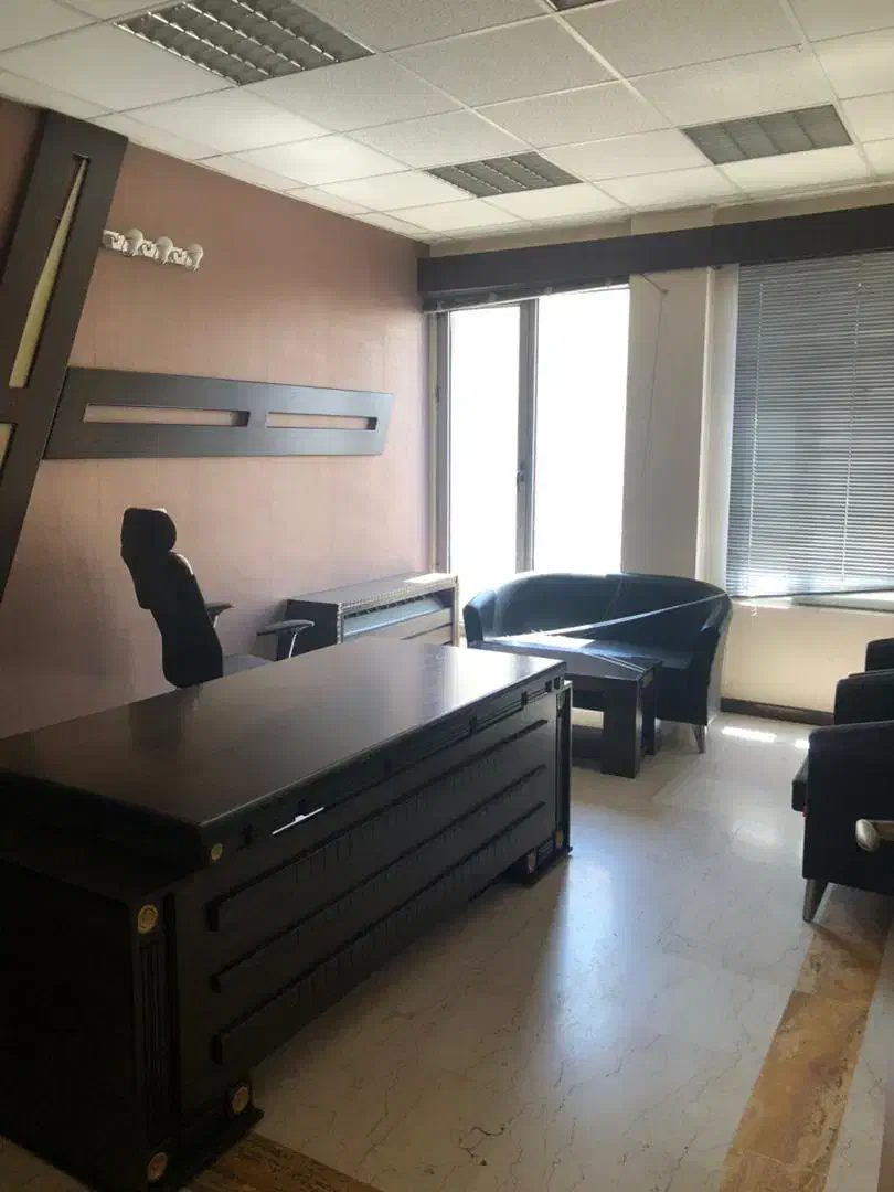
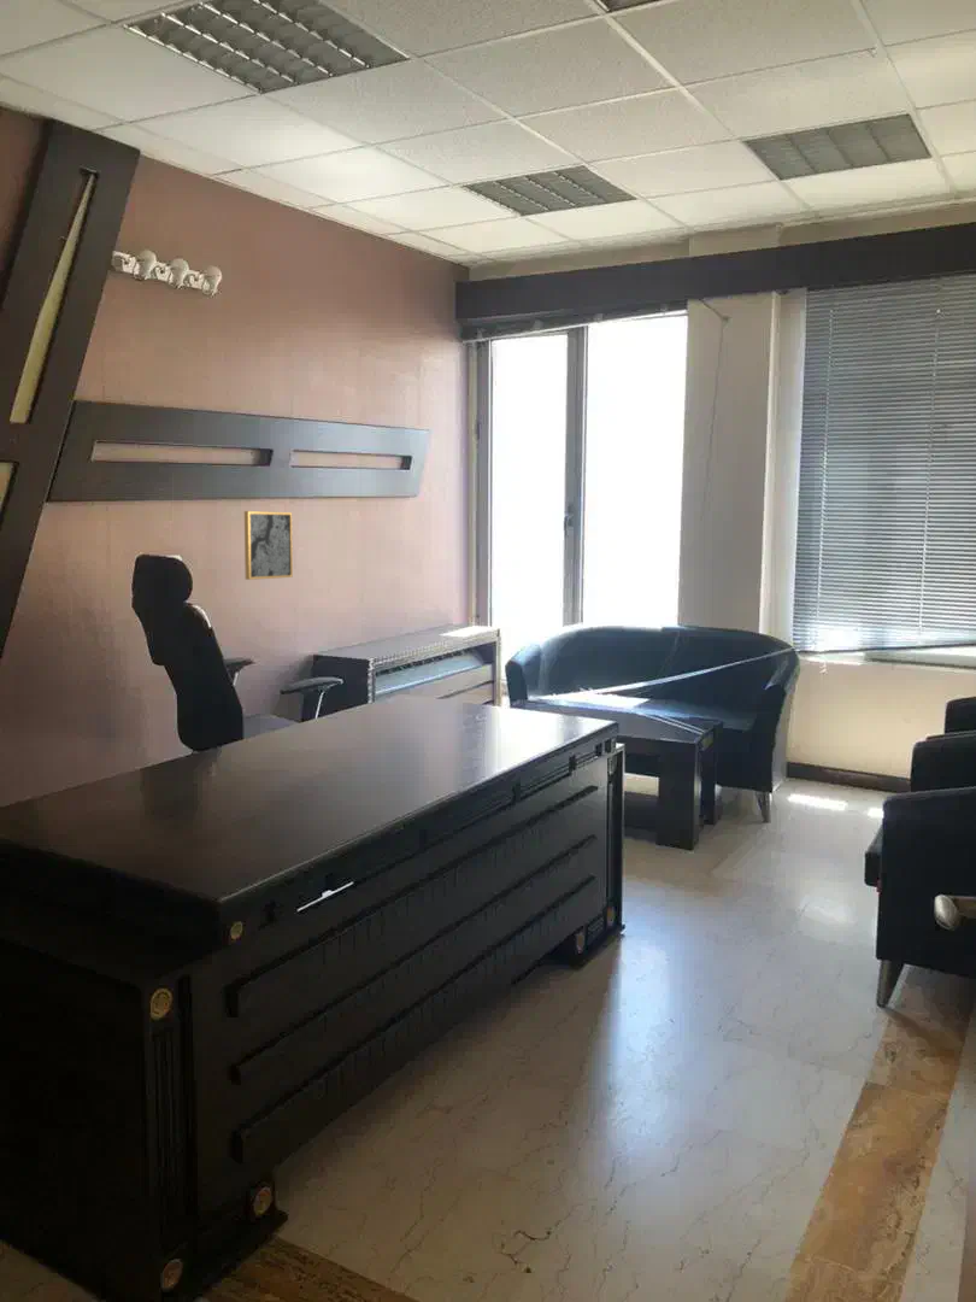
+ wall art (269, 545)
